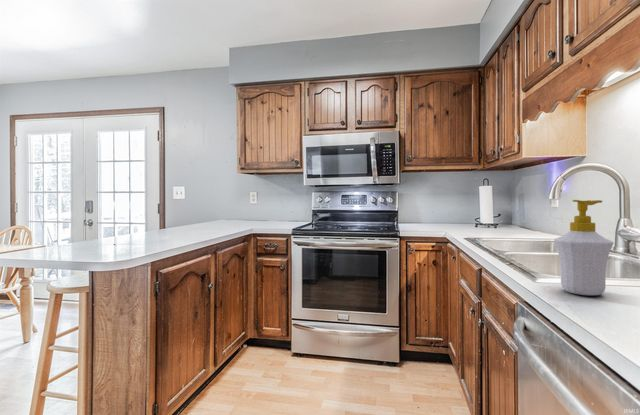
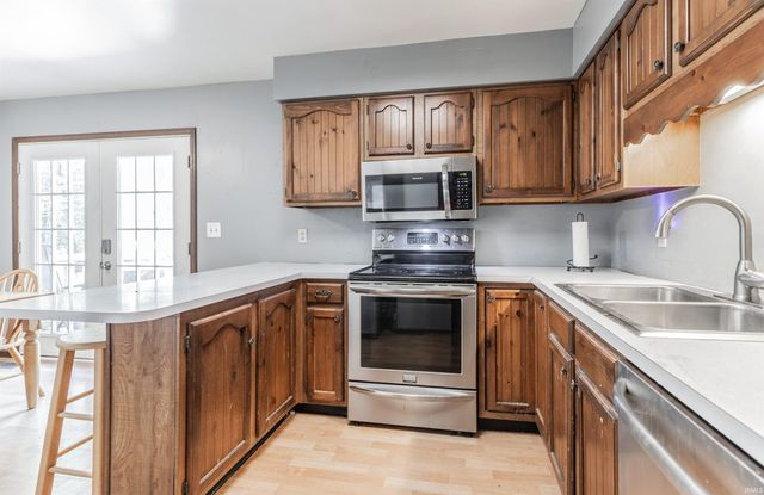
- soap bottle (582, 246)
